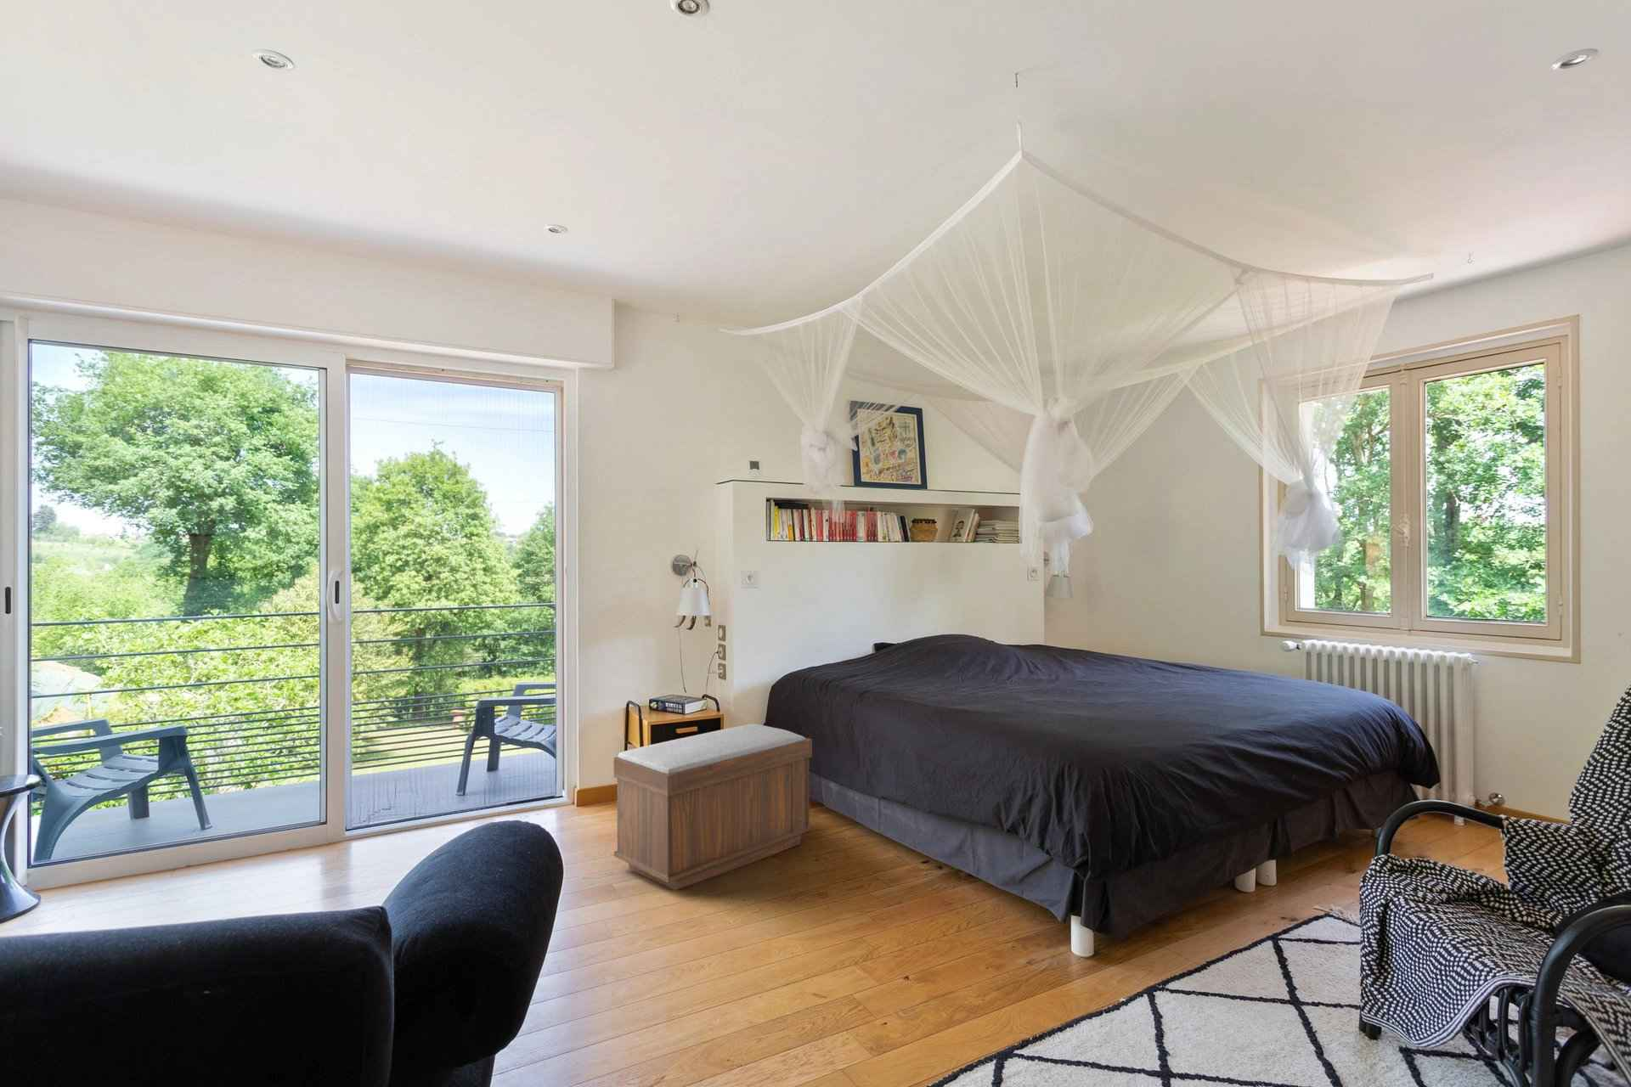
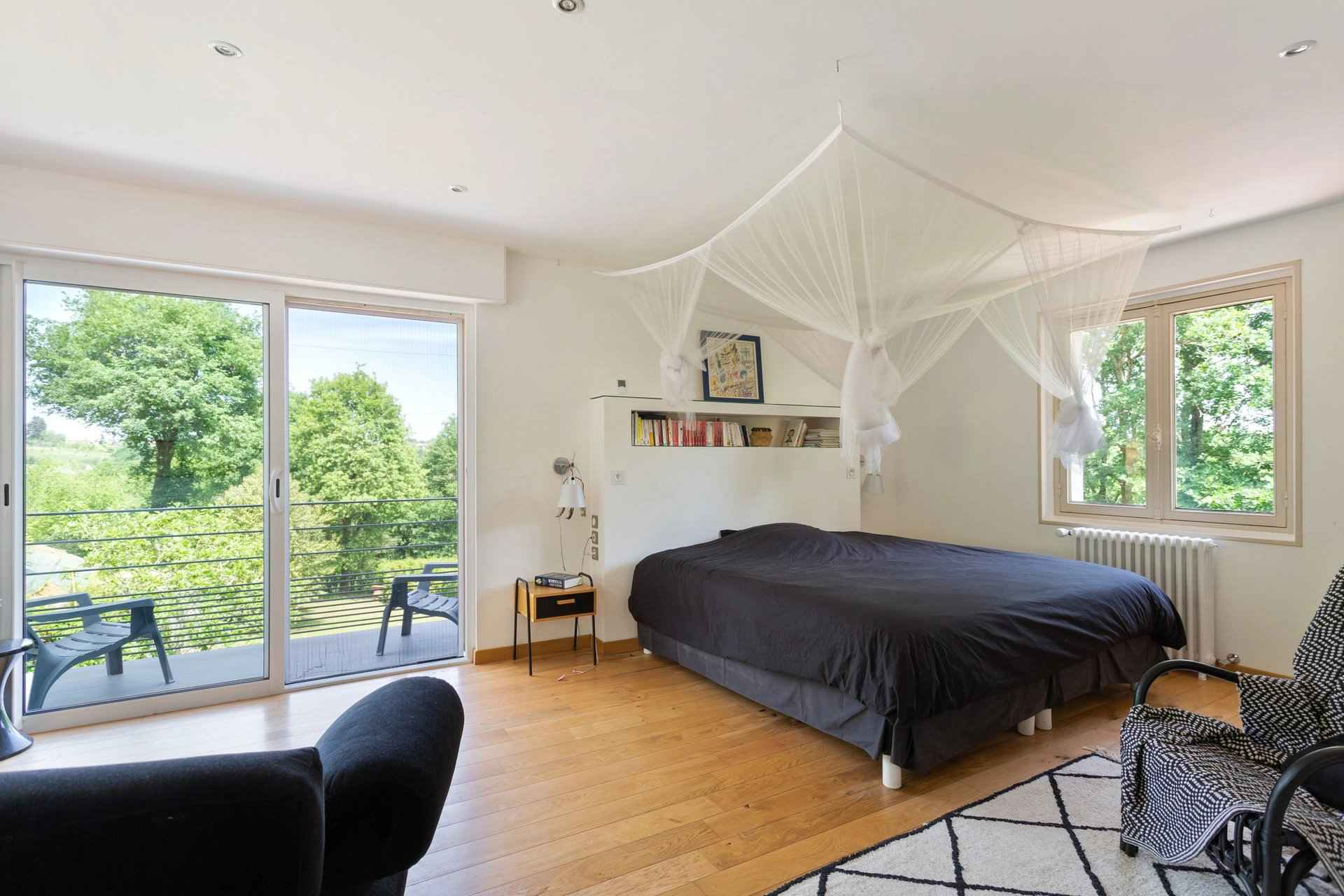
- bench (716, 797)
